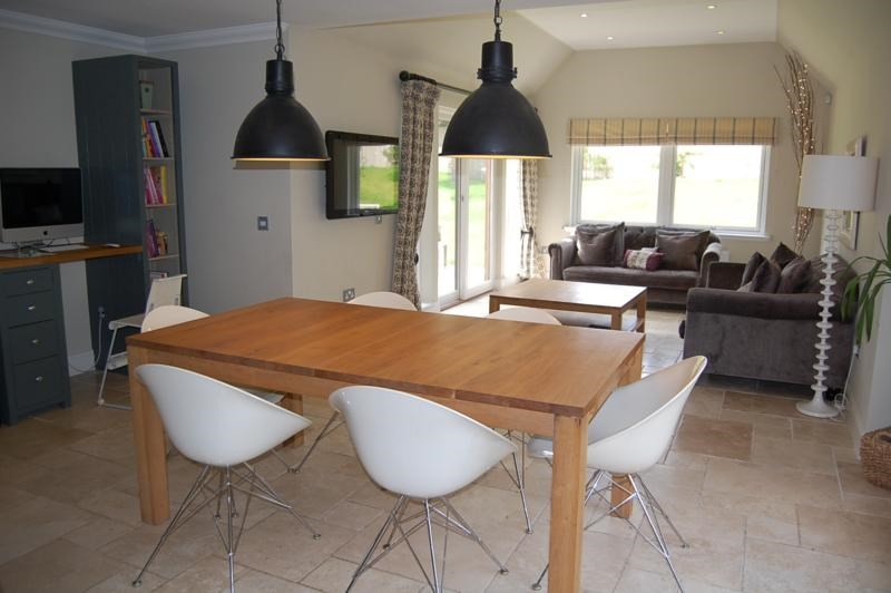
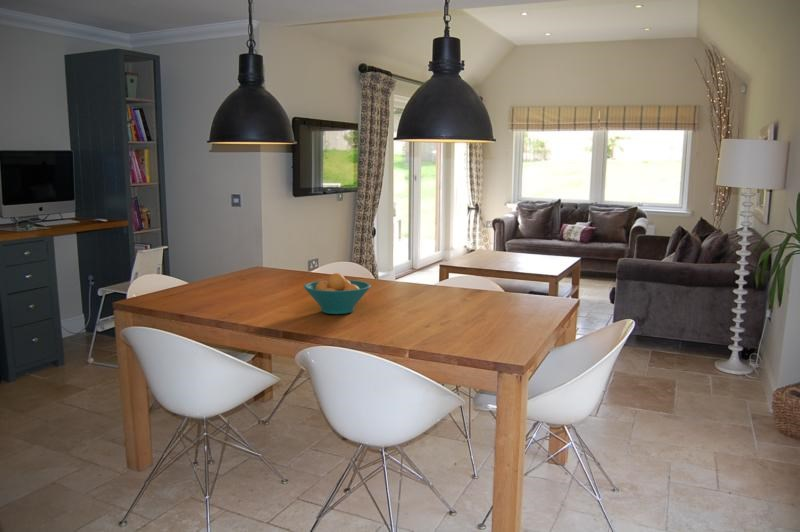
+ fruit bowl (337, 292)
